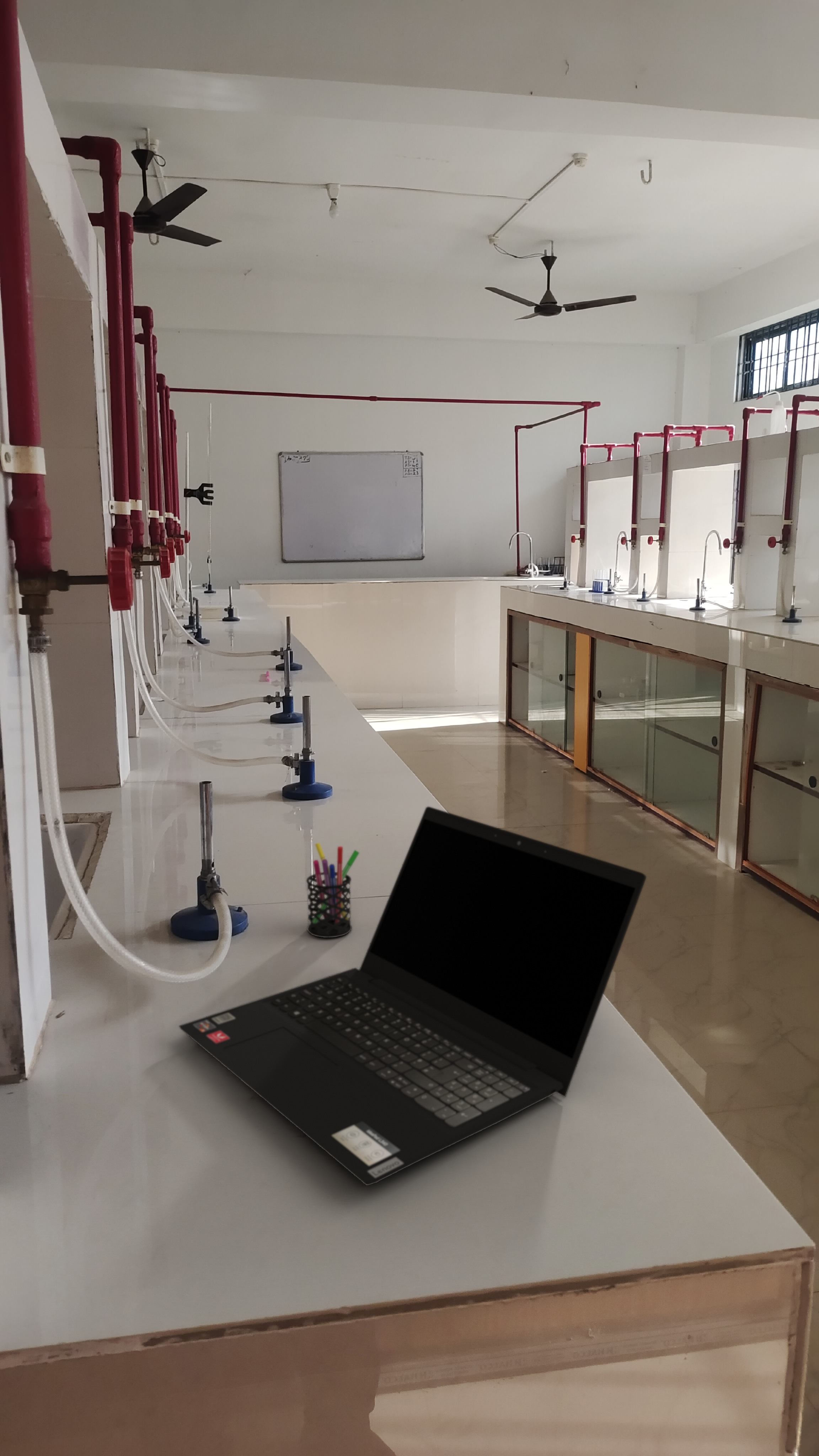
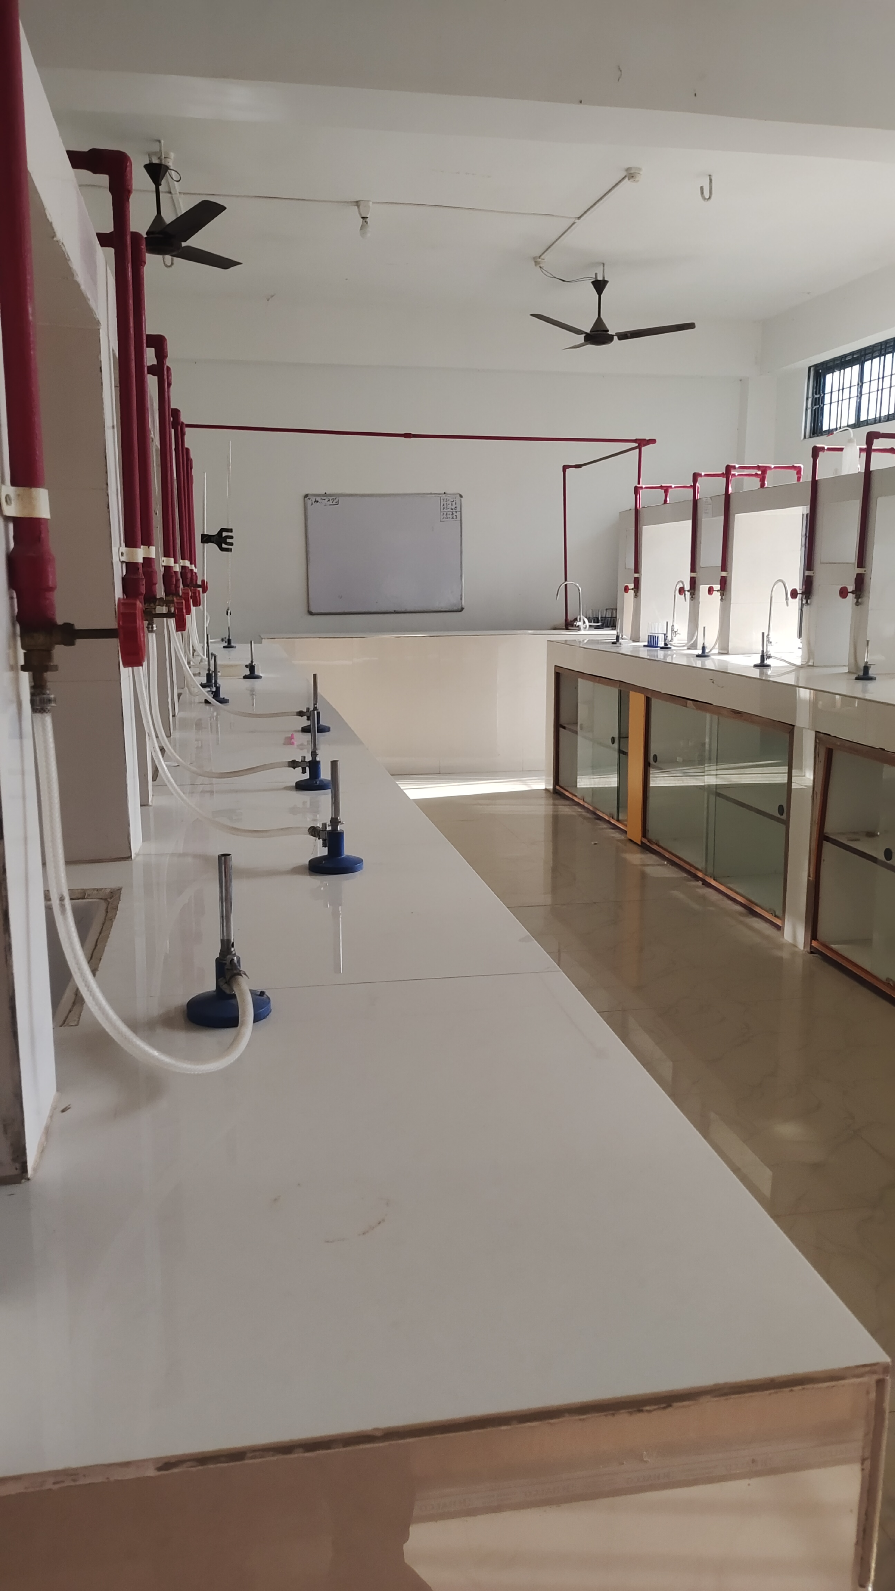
- laptop computer (404, 959)
- pen holder (334, 885)
